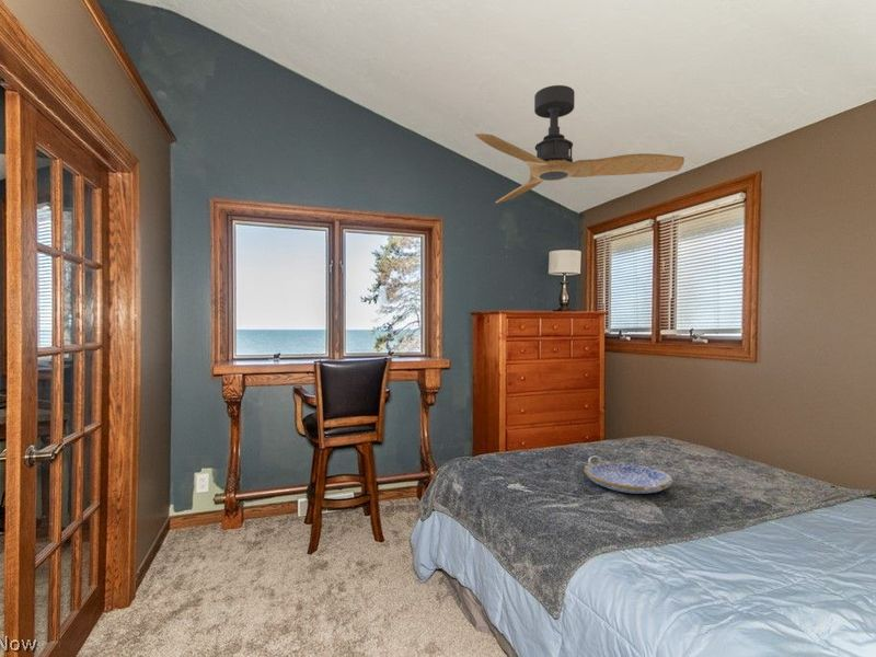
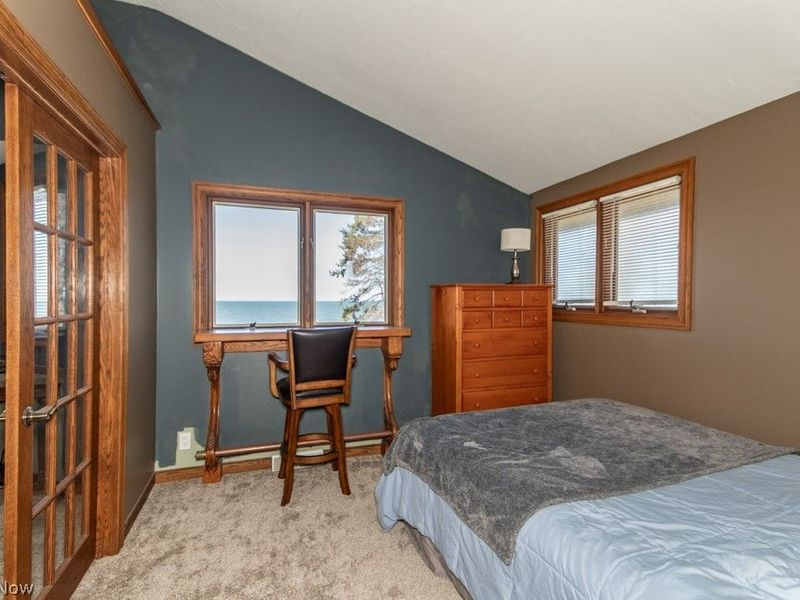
- ceiling fan (570, 141)
- serving tray (626, 474)
